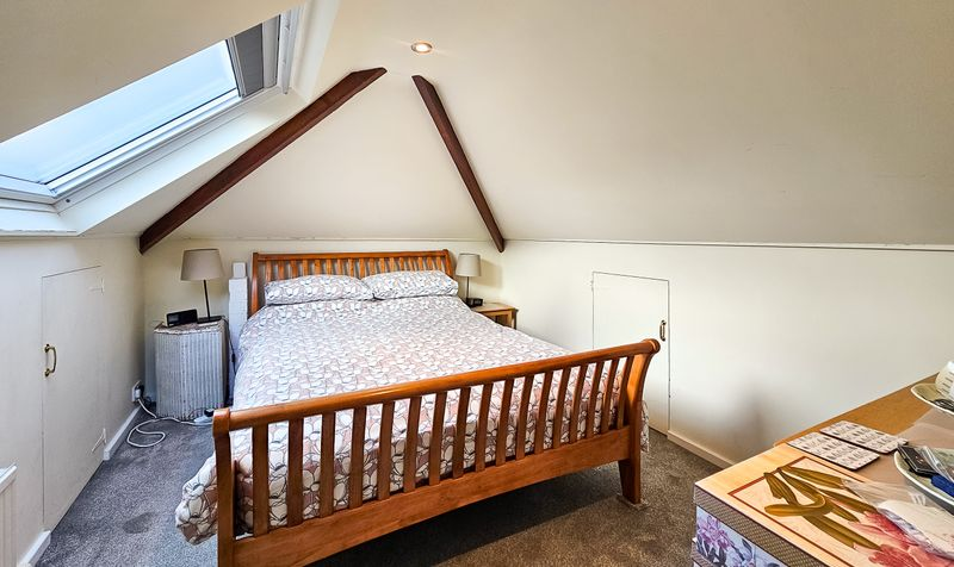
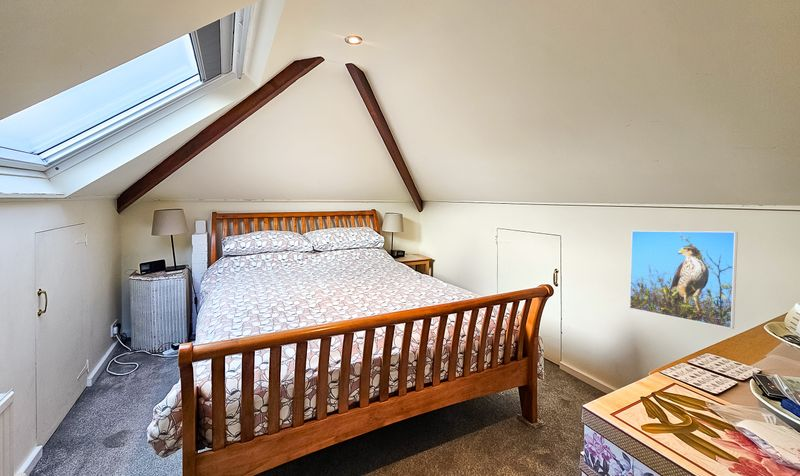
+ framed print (677, 274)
